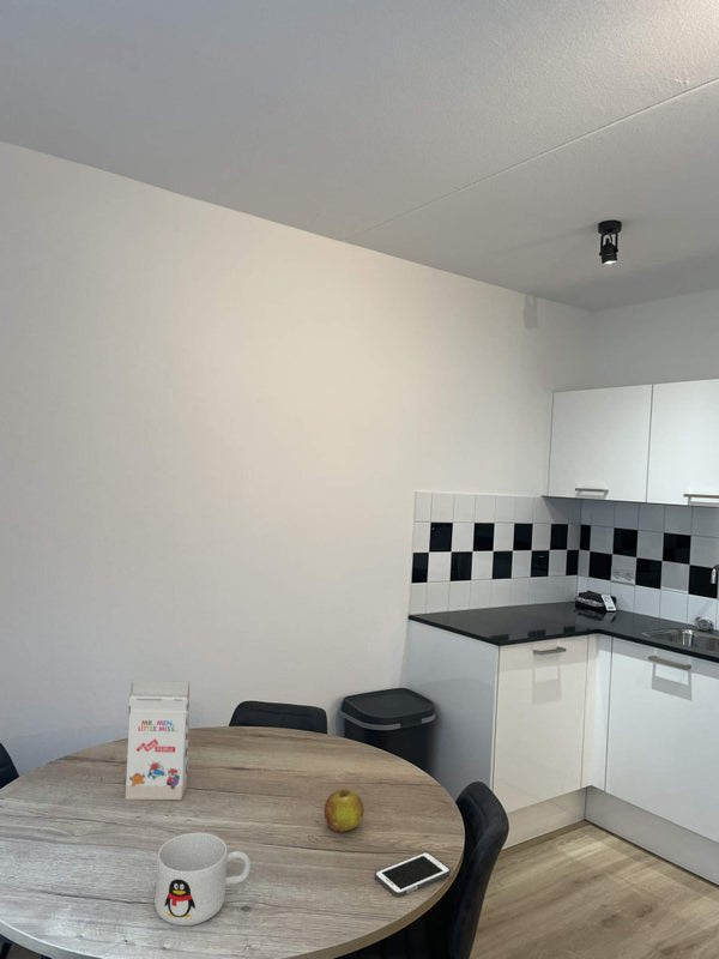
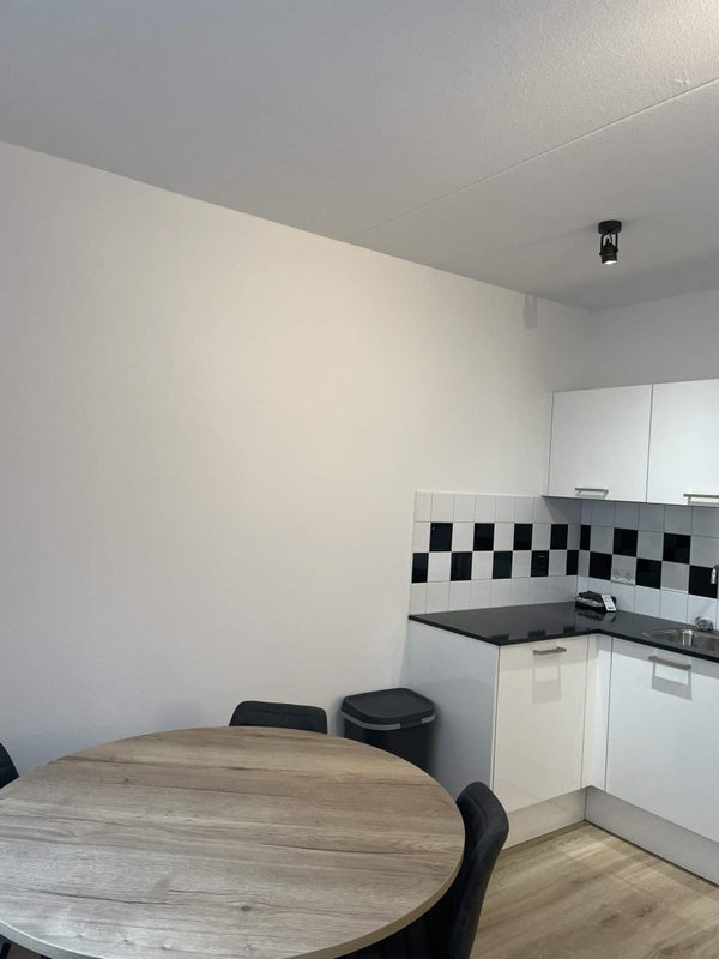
- mug (204, 875)
- fruit (344, 809)
- gift box (158, 736)
- cell phone (412, 873)
